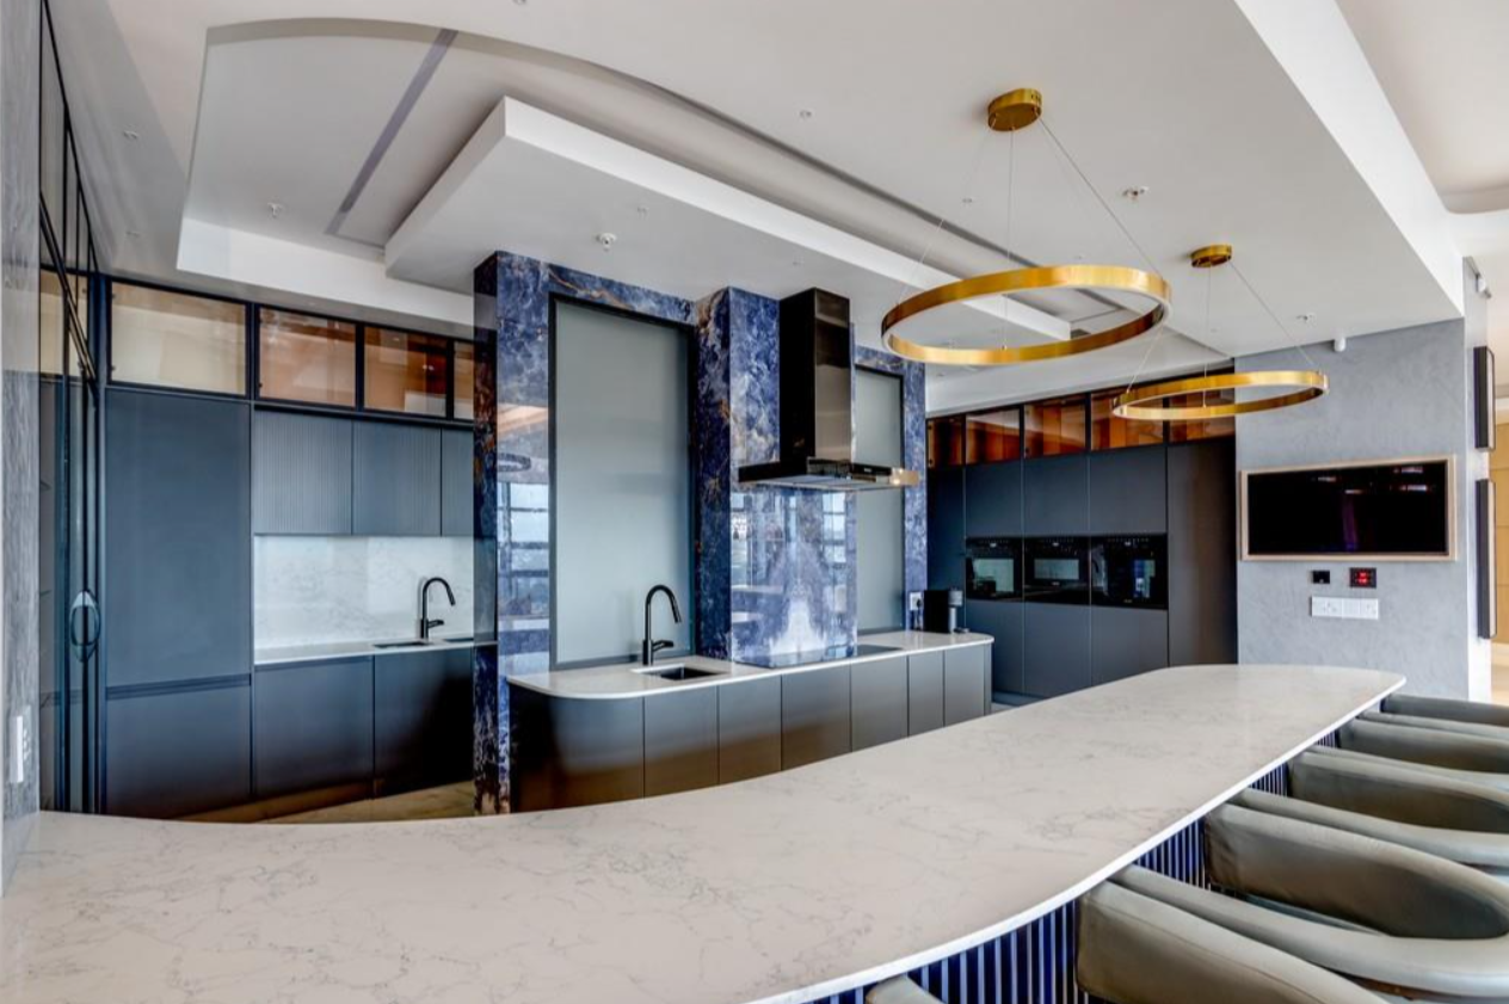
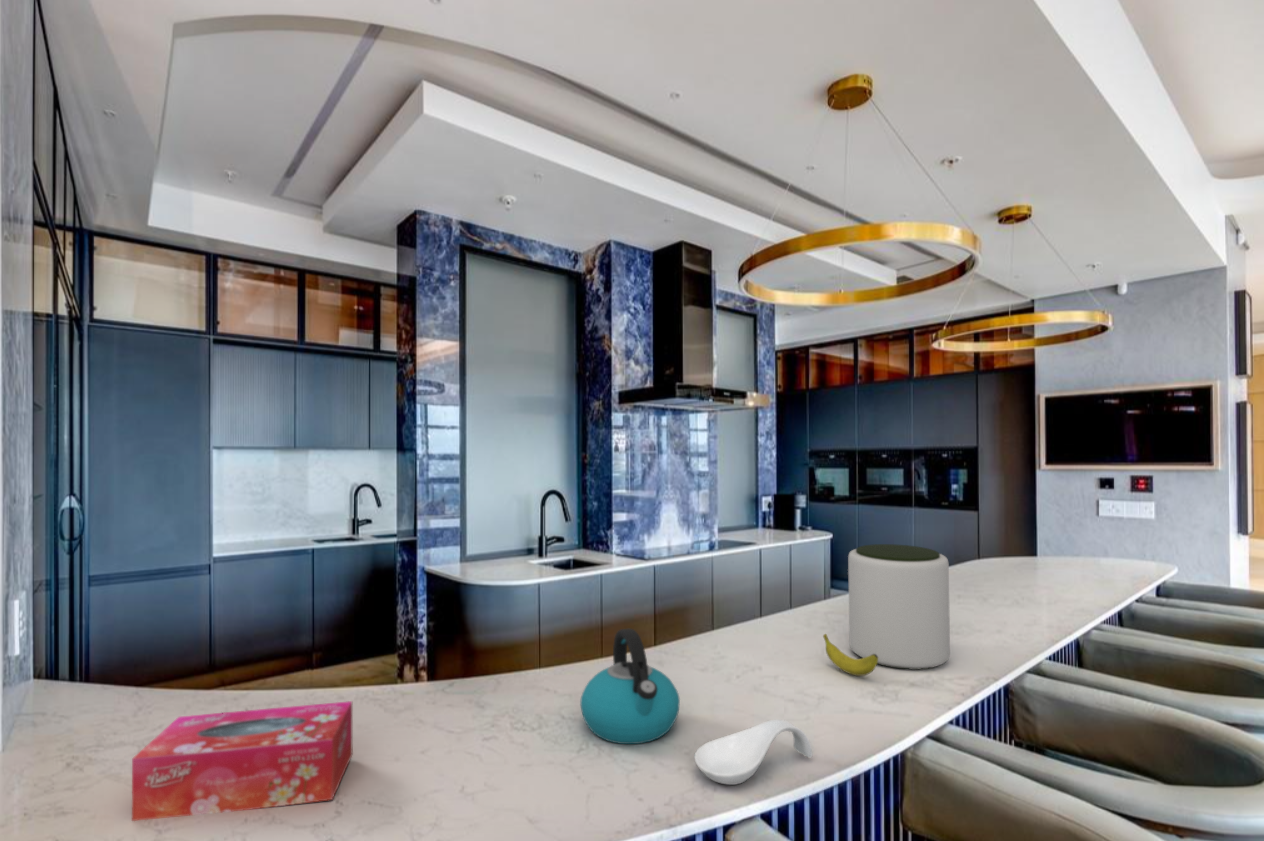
+ kettle (632, 681)
+ spoon rest (754, 748)
+ banana (849, 658)
+ plant pot (897, 603)
+ tissue box (252, 756)
